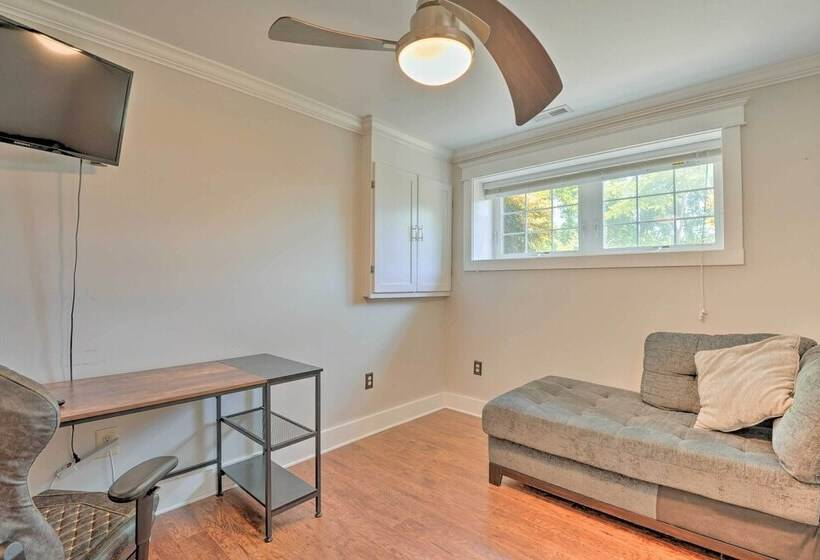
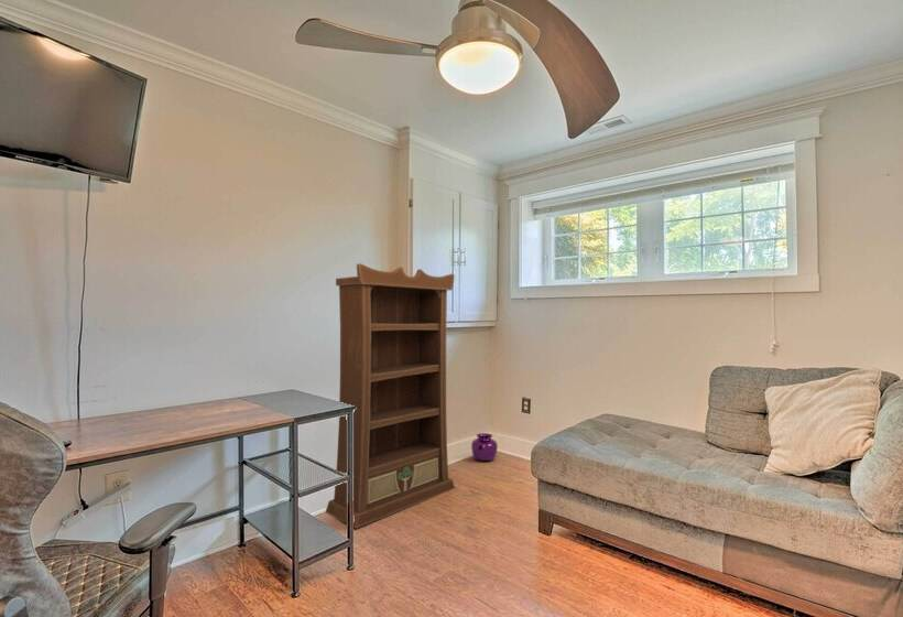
+ vase (483, 447)
+ bookcase (395, 383)
